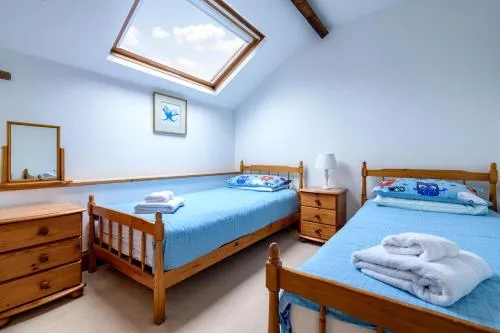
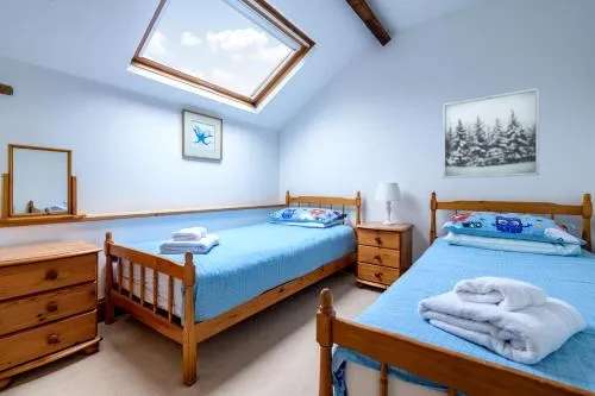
+ wall art (487, 137)
